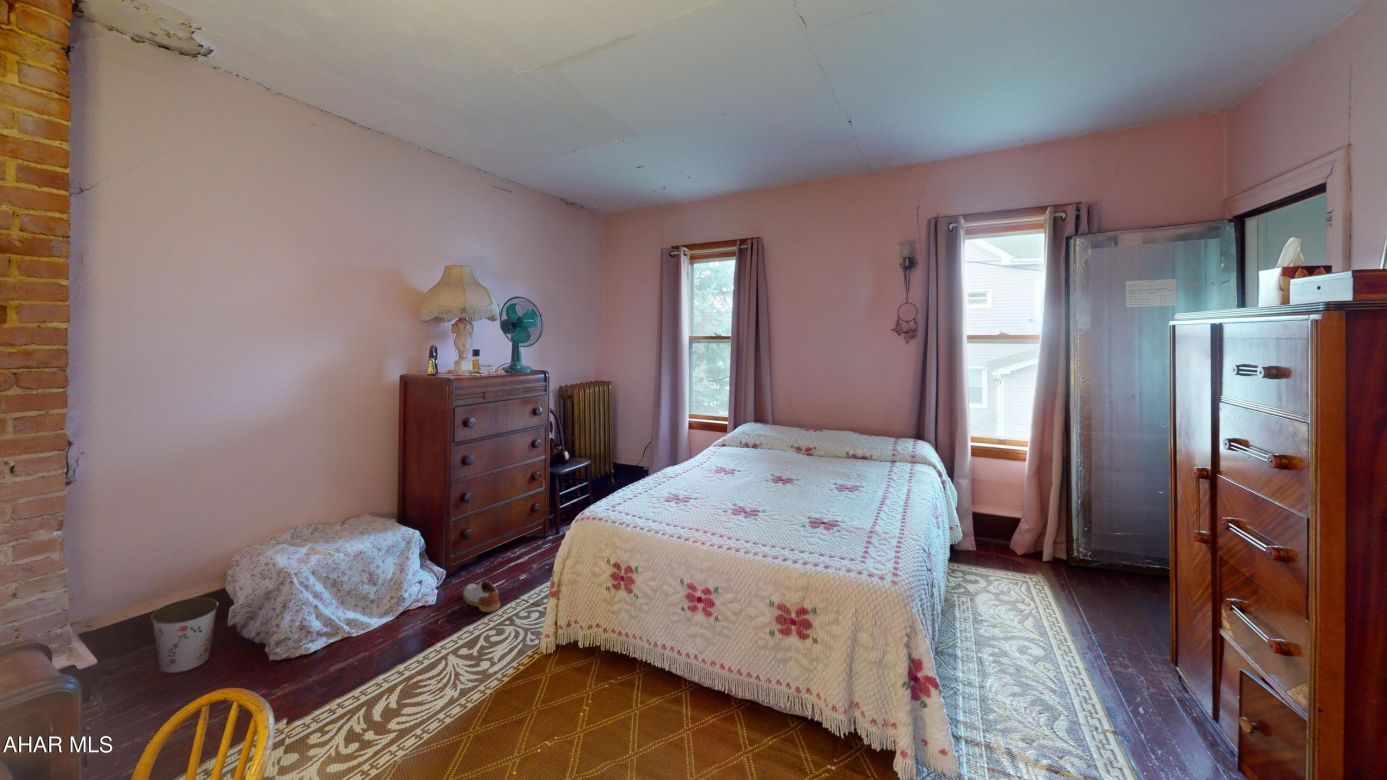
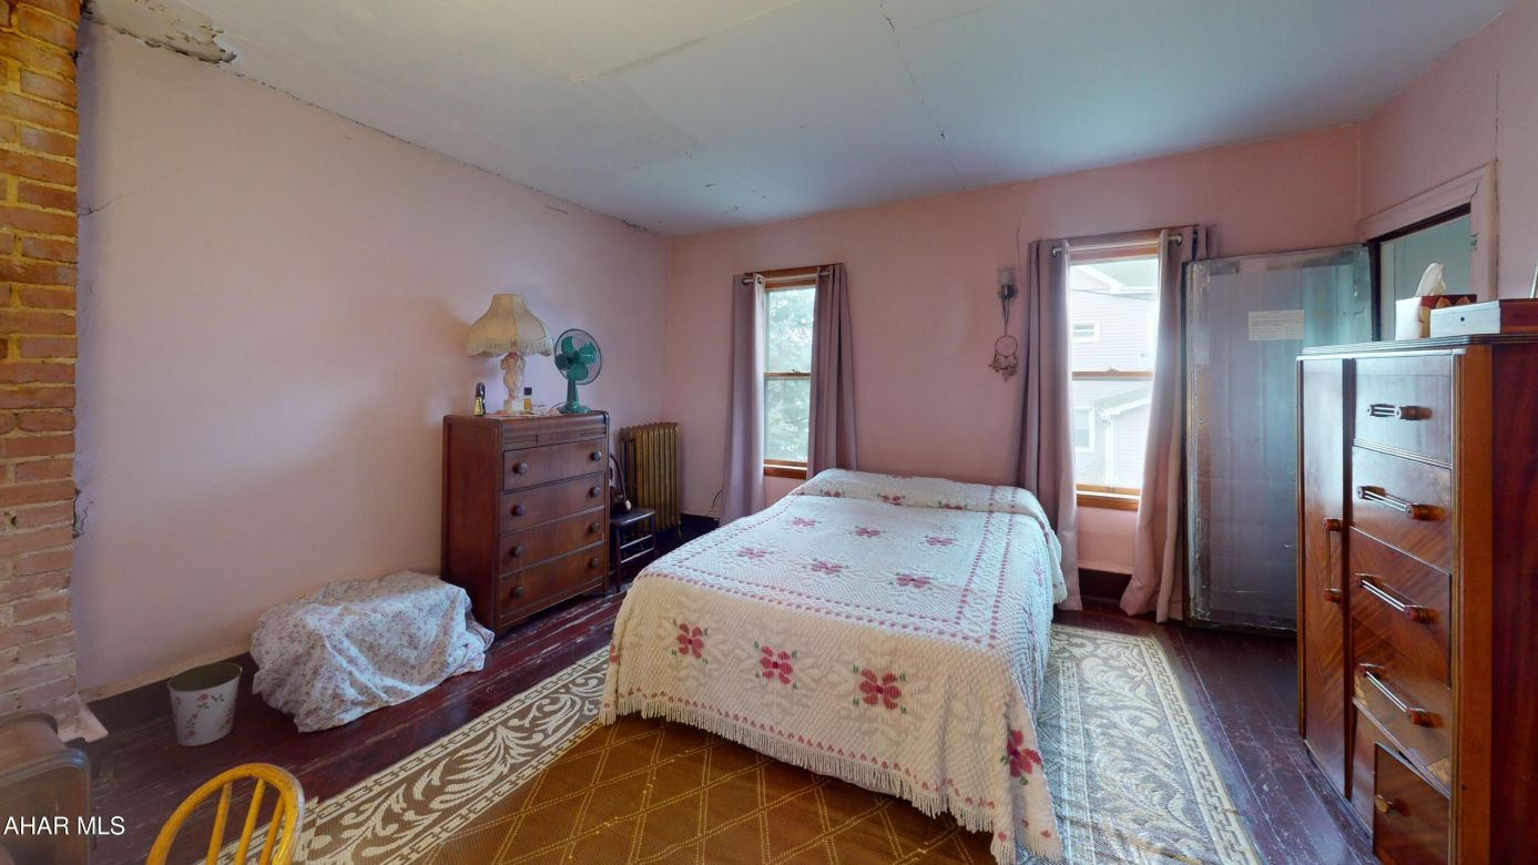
- shoe (482, 591)
